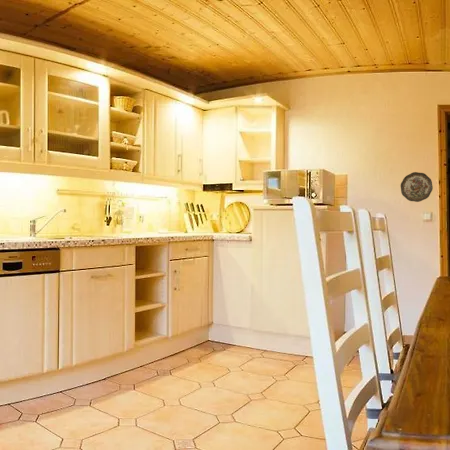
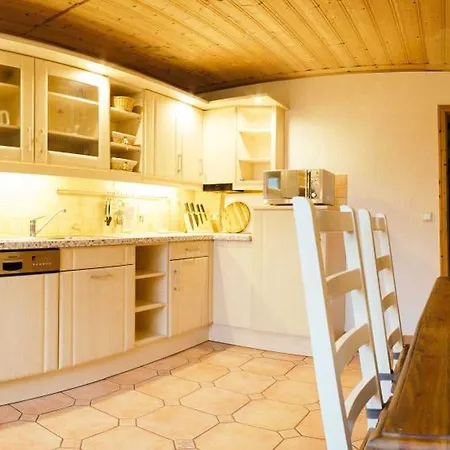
- decorative plate (416, 187)
